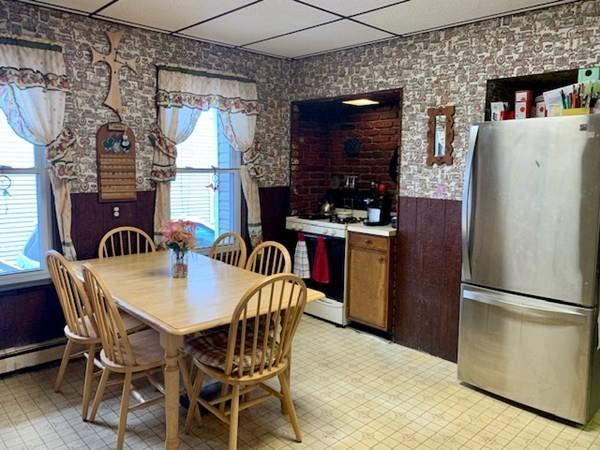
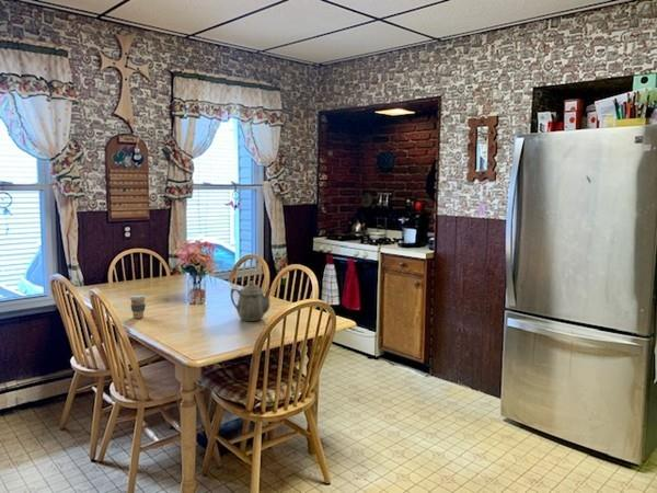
+ coffee cup (138, 306)
+ teapot (251, 299)
